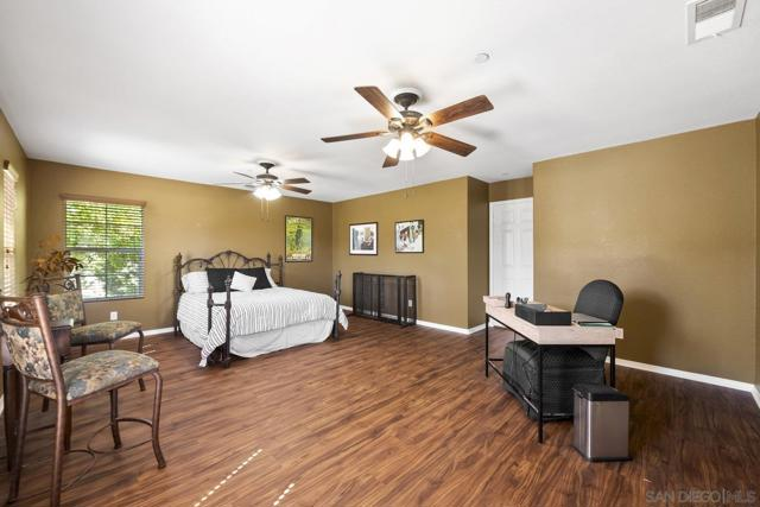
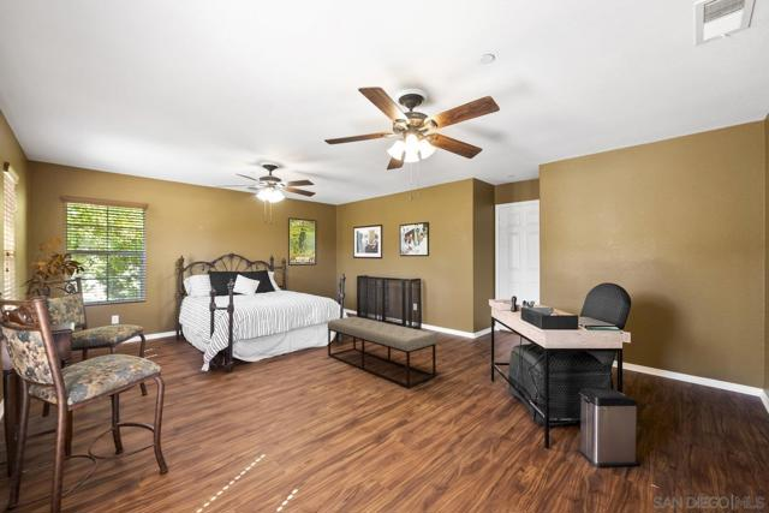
+ bench (376, 344)
